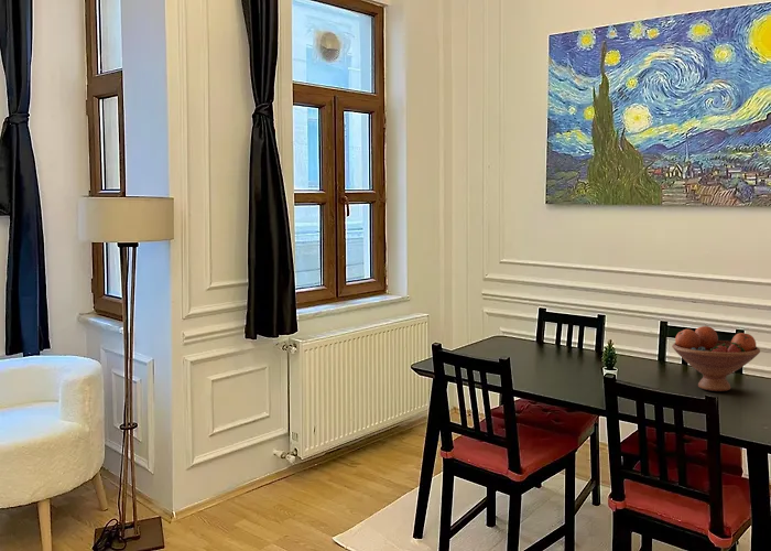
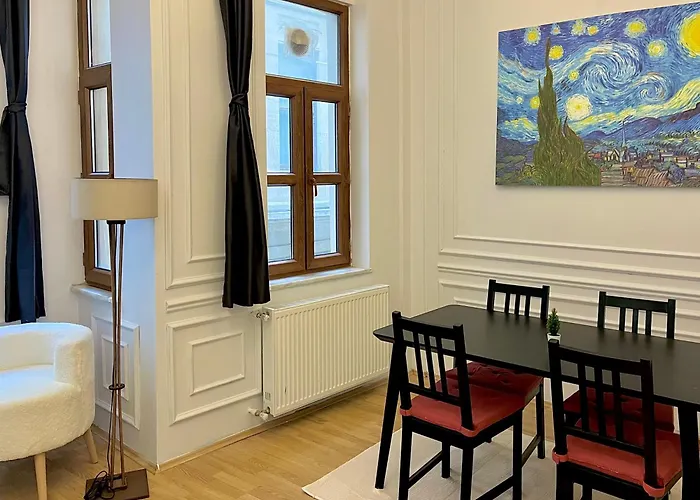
- fruit bowl (715, 359)
